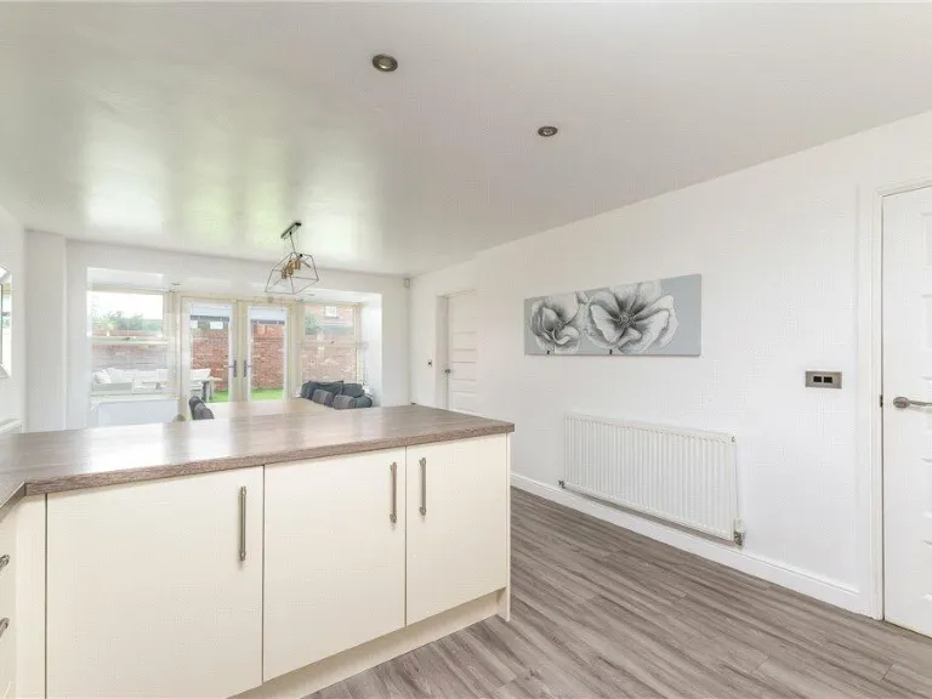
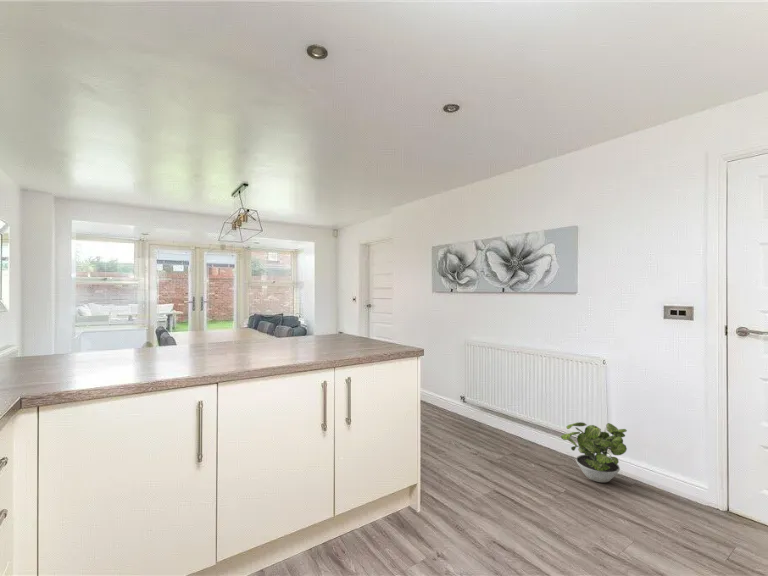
+ potted plant (593, 448)
